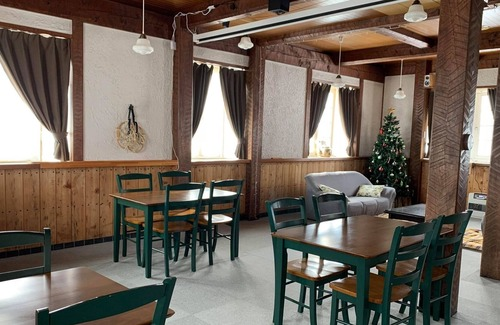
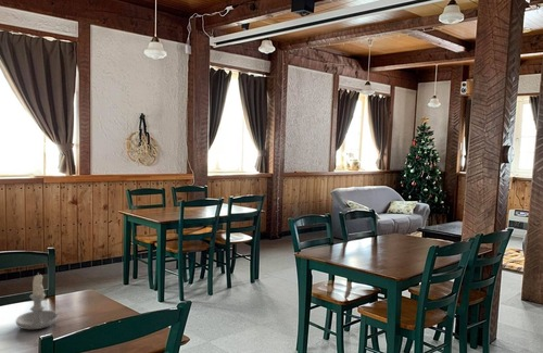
+ candle (37, 299)
